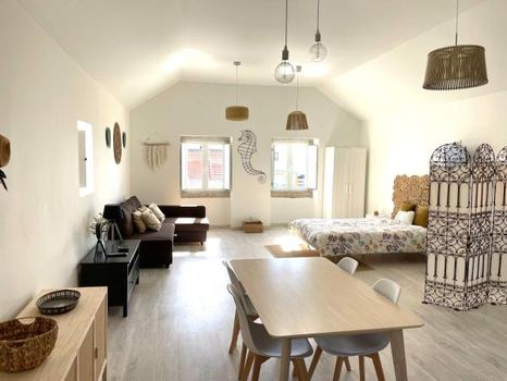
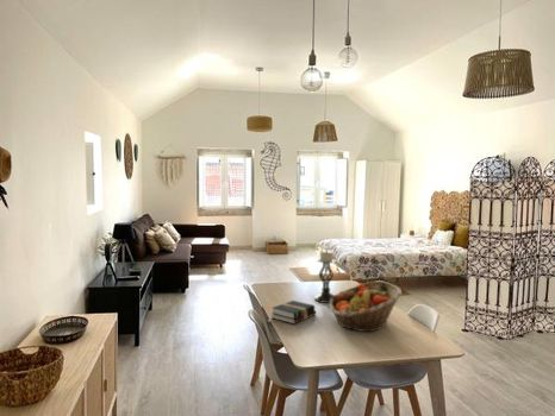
+ hardback book (293, 311)
+ candle holder (325, 273)
+ fruit basket (363, 303)
